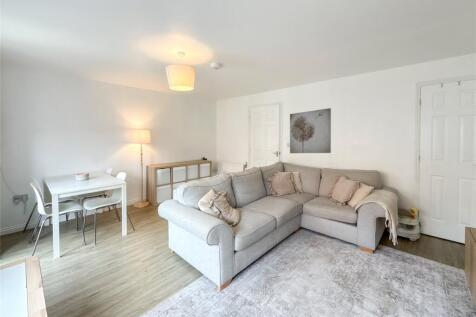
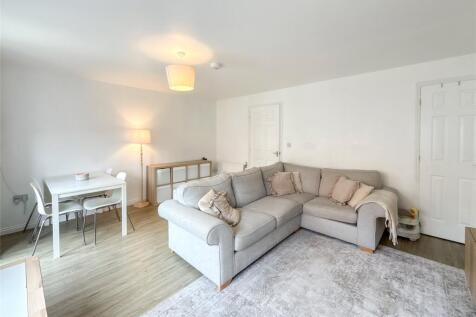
- wall art (309, 132)
